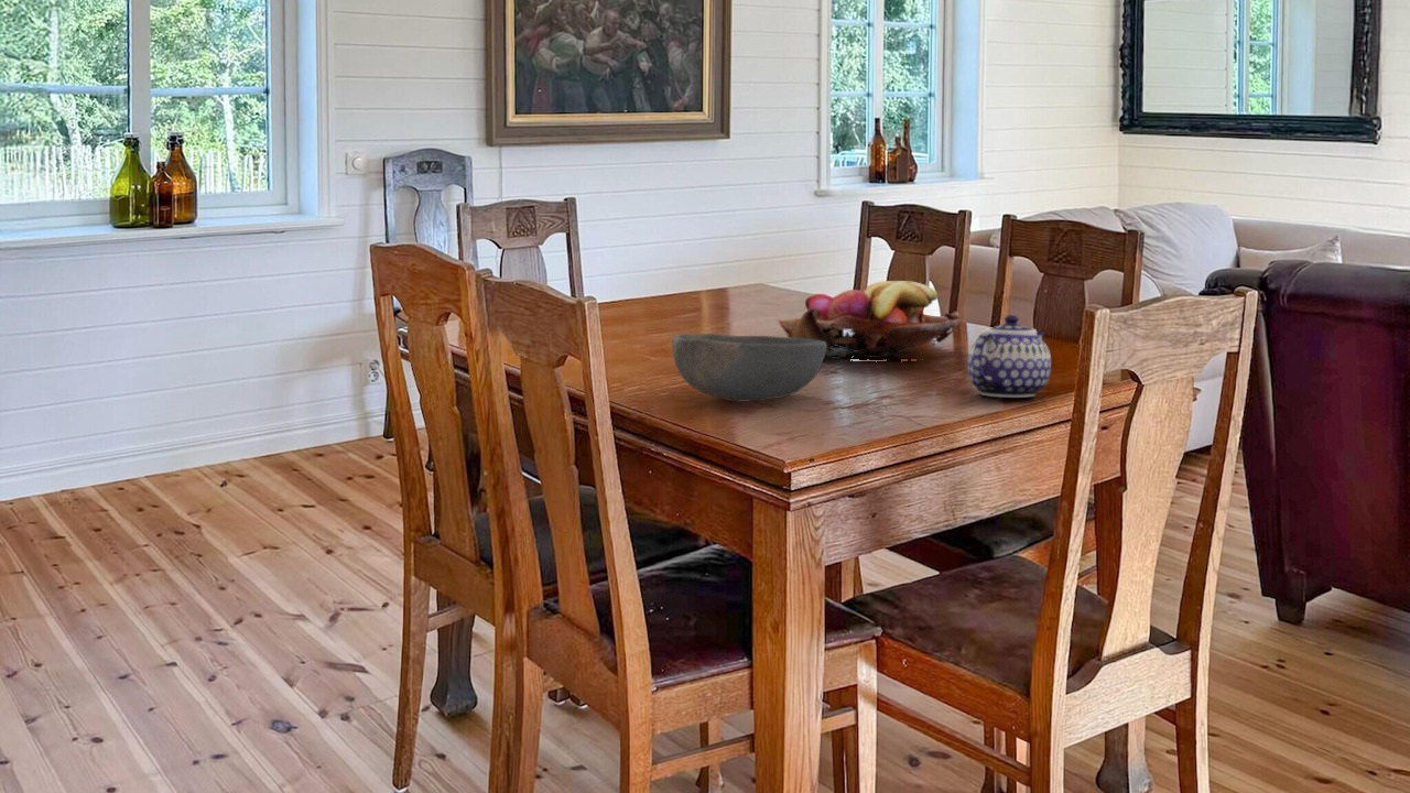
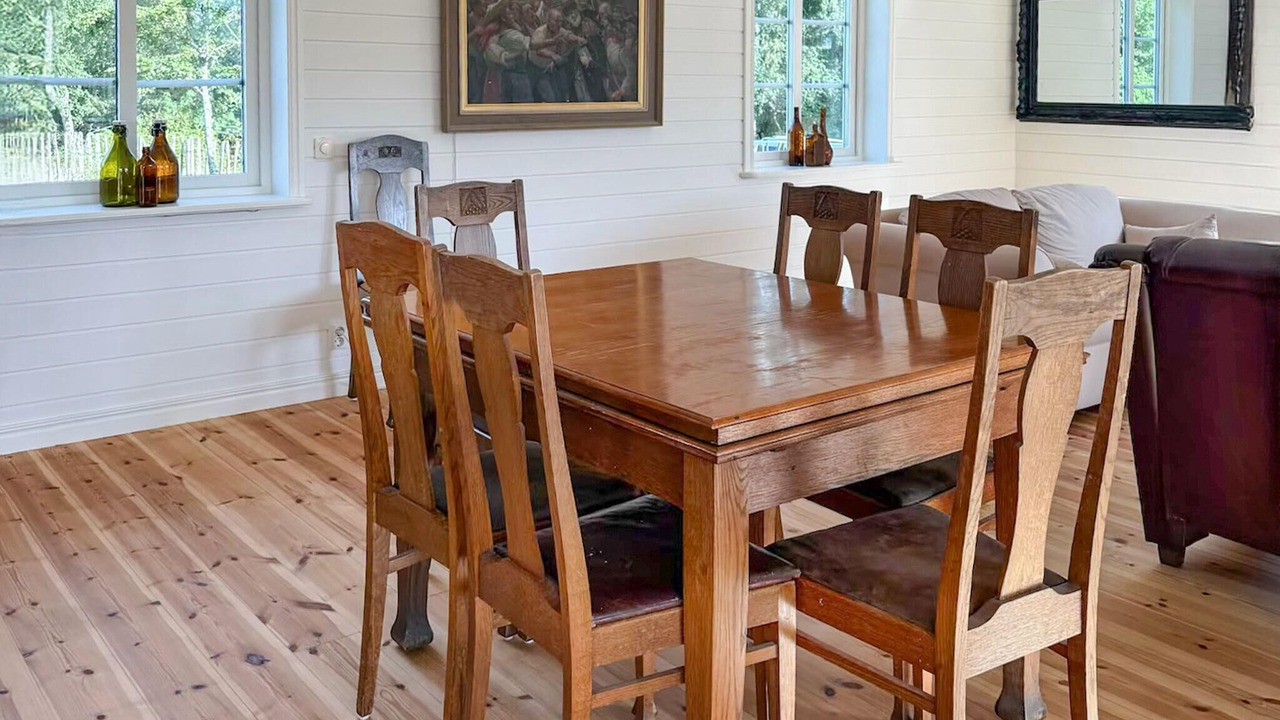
- fruit basket (870, 318)
- bowl (749, 367)
- teapot (1009, 355)
